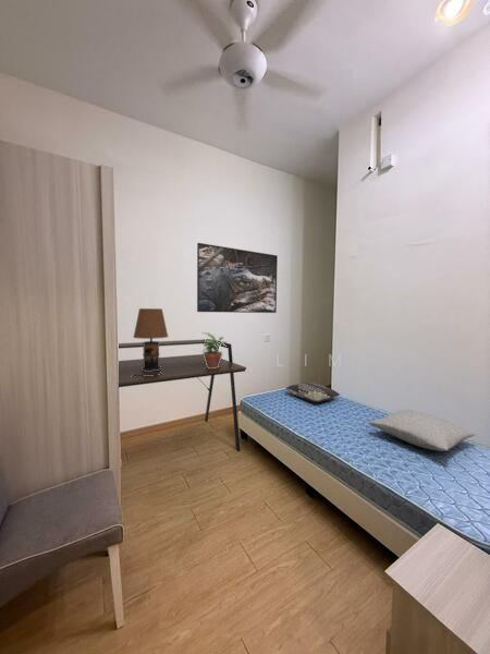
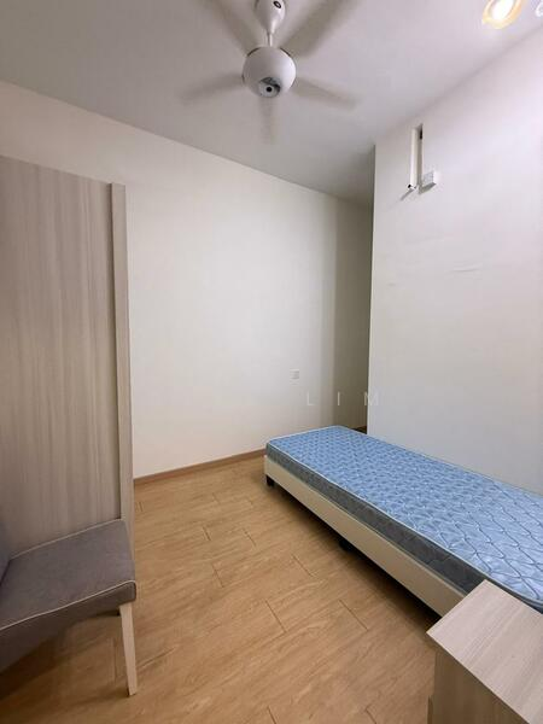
- cushion (311, 391)
- potted plant (216, 350)
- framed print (240, 281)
- table lamp (148, 338)
- pillow (420, 427)
- desk (168, 380)
